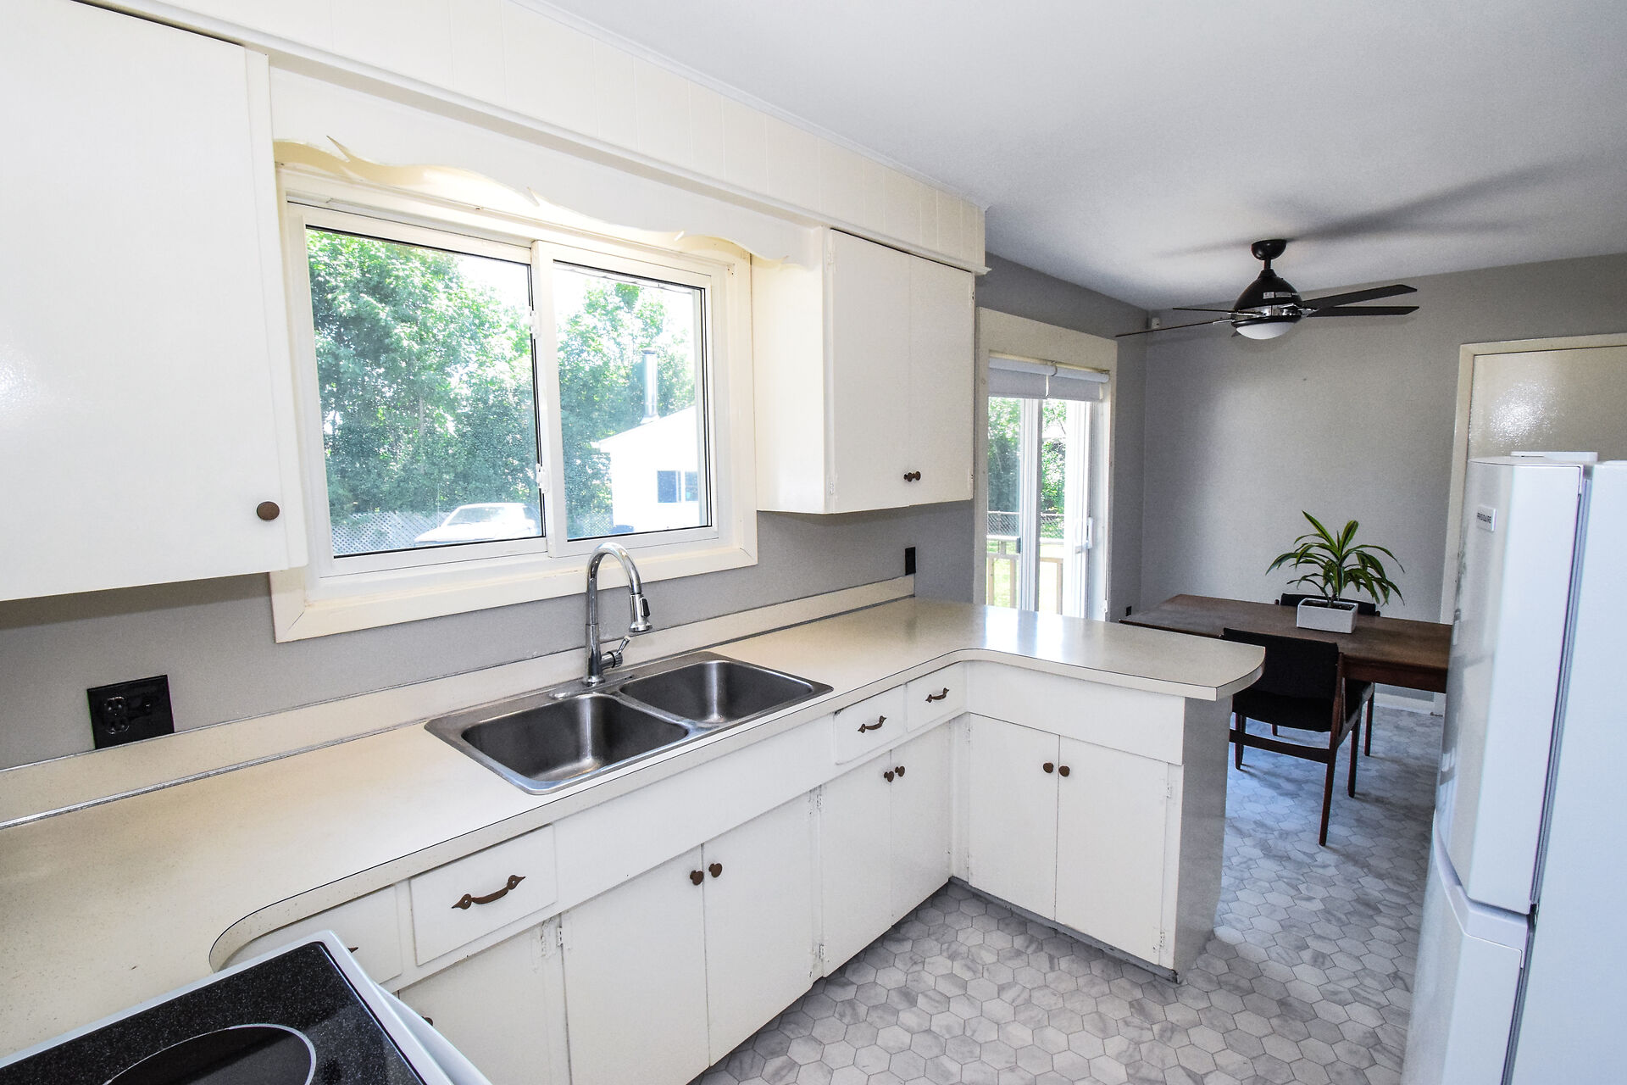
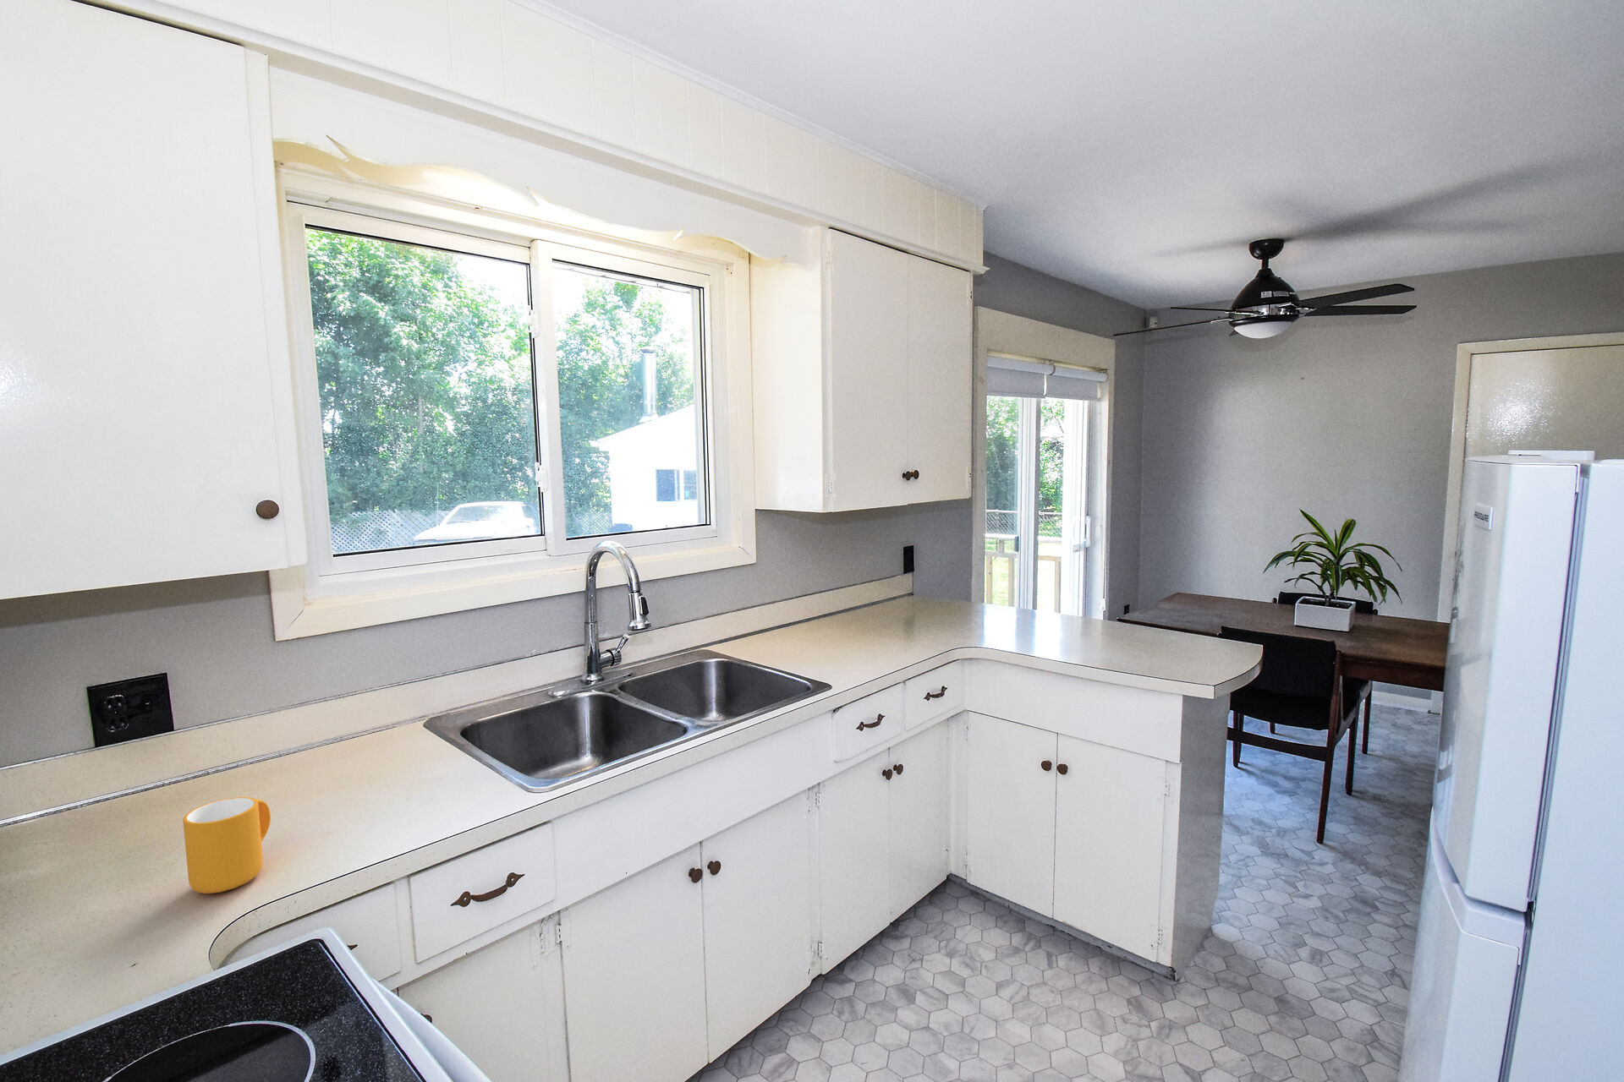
+ mug (236, 838)
